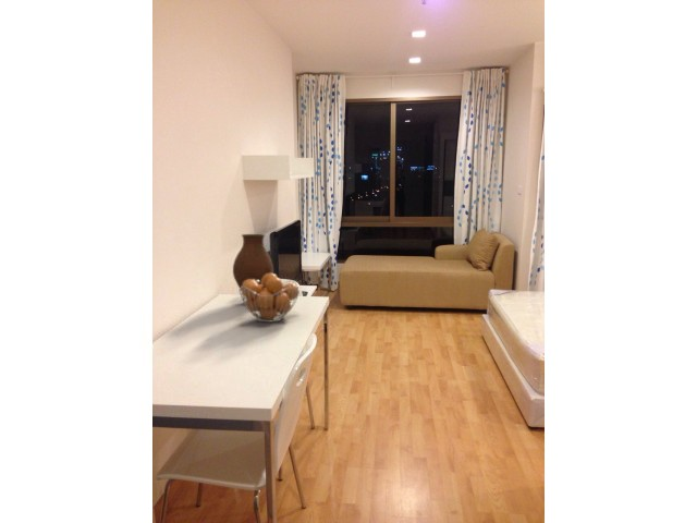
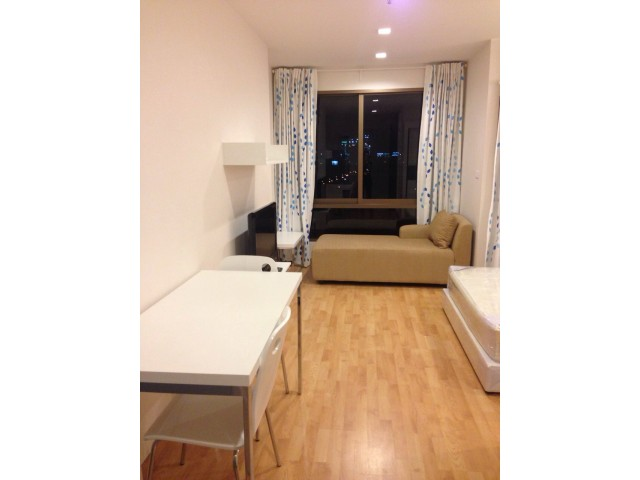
- fruit basket (269, 296)
- vase (253, 268)
